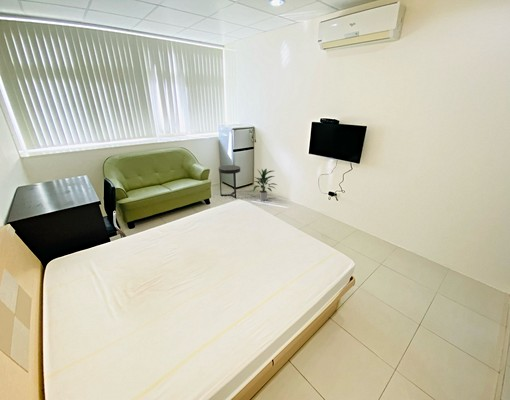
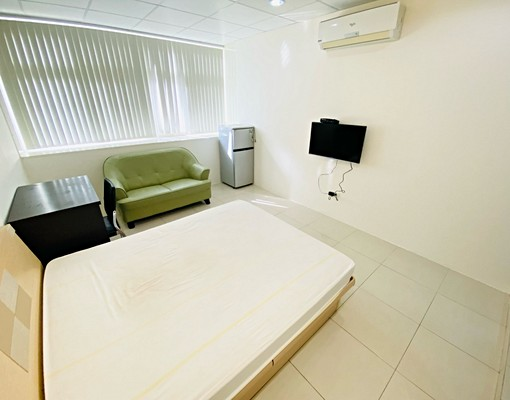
- indoor plant (263, 183)
- side table (234, 181)
